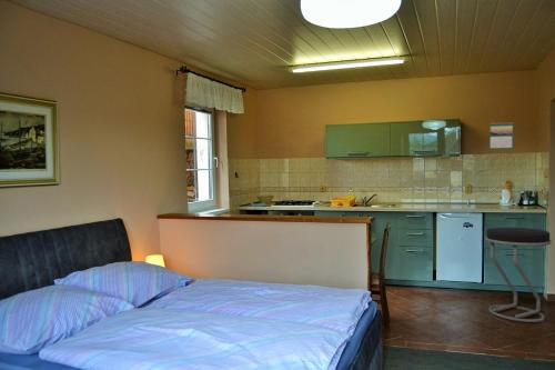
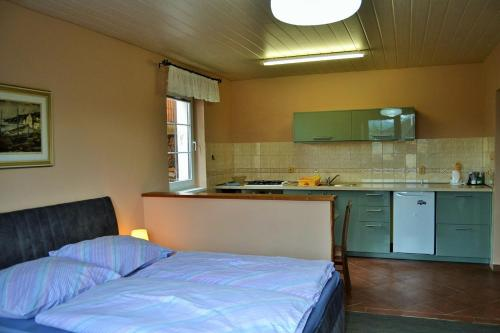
- calendar (501, 136)
- stool (518, 270)
